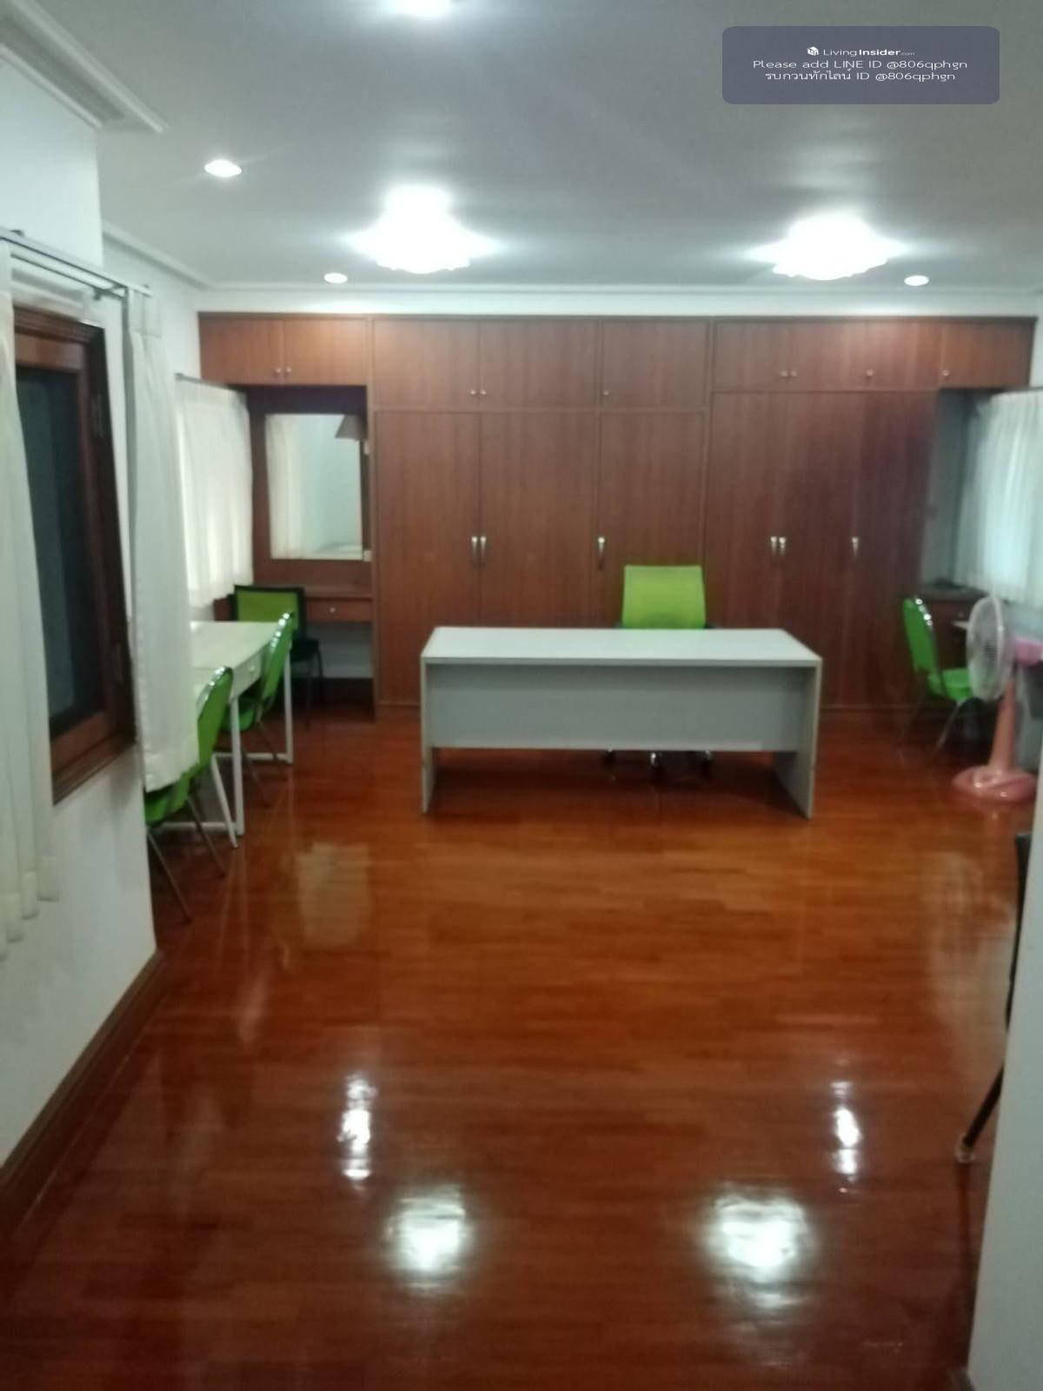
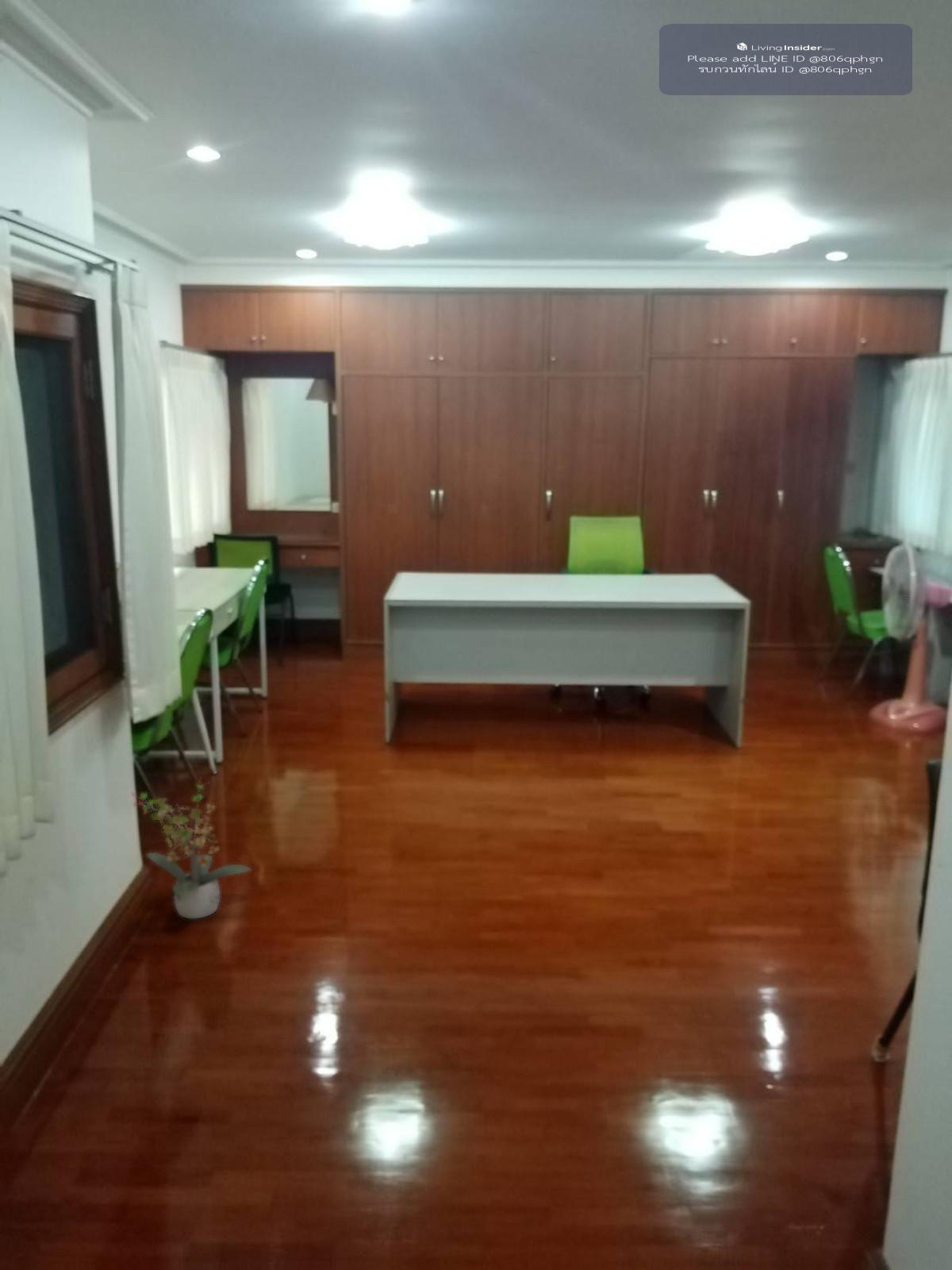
+ potted plant (187, 853)
